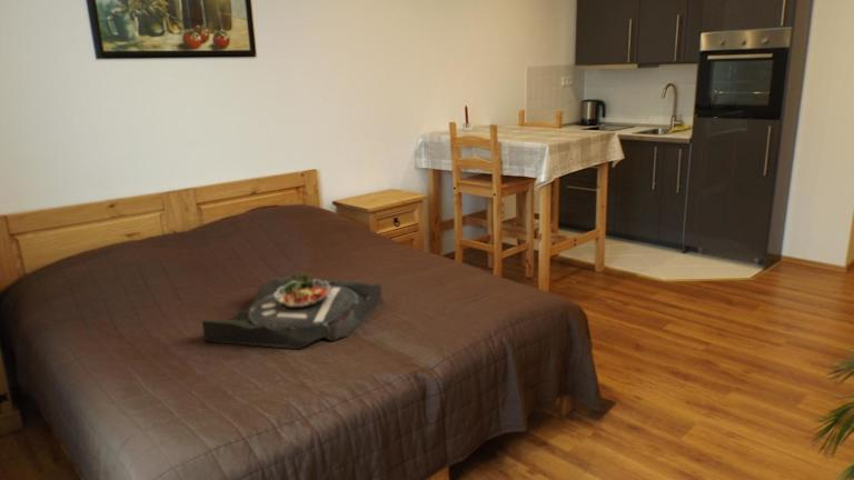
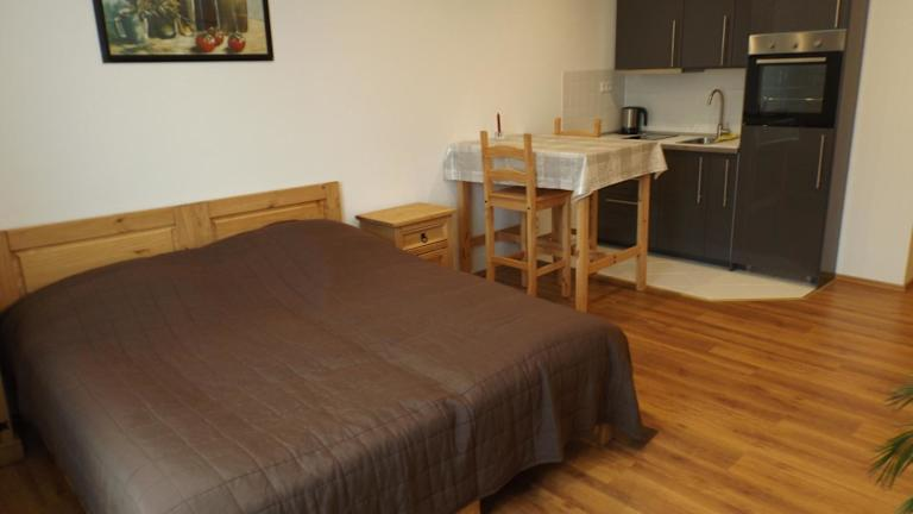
- serving tray (299, 297)
